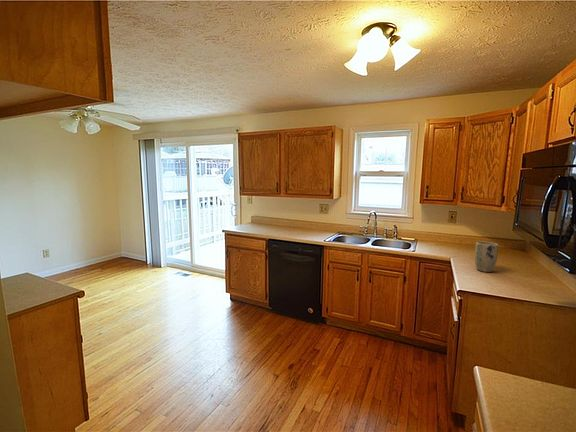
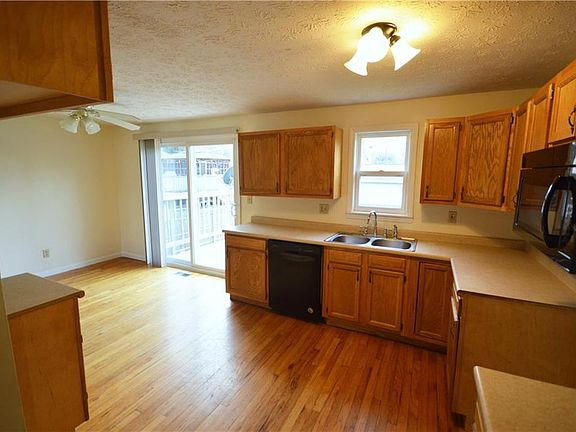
- plant pot (485, 256)
